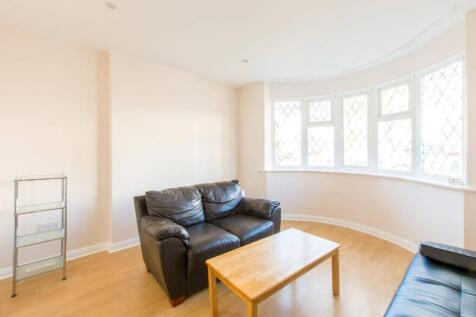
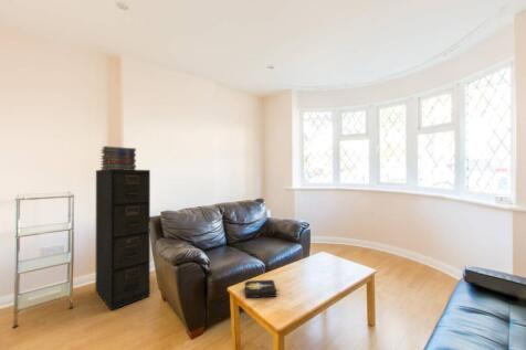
+ filing cabinet (123, 232)
+ book stack (118, 158)
+ hardback book (260, 287)
